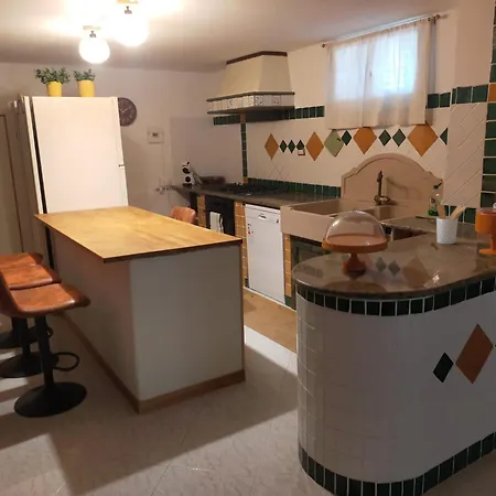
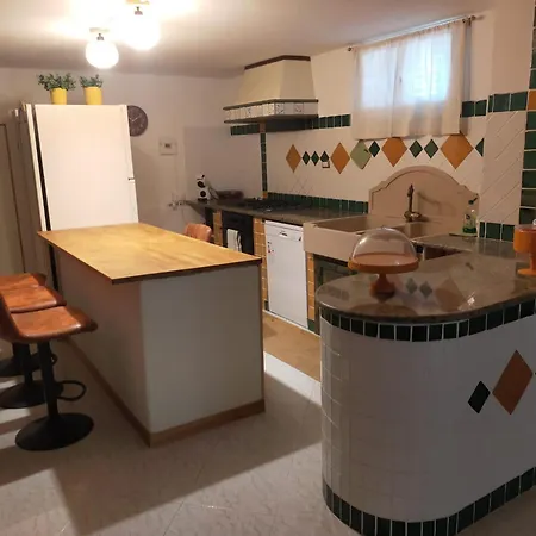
- utensil holder (451, 223)
